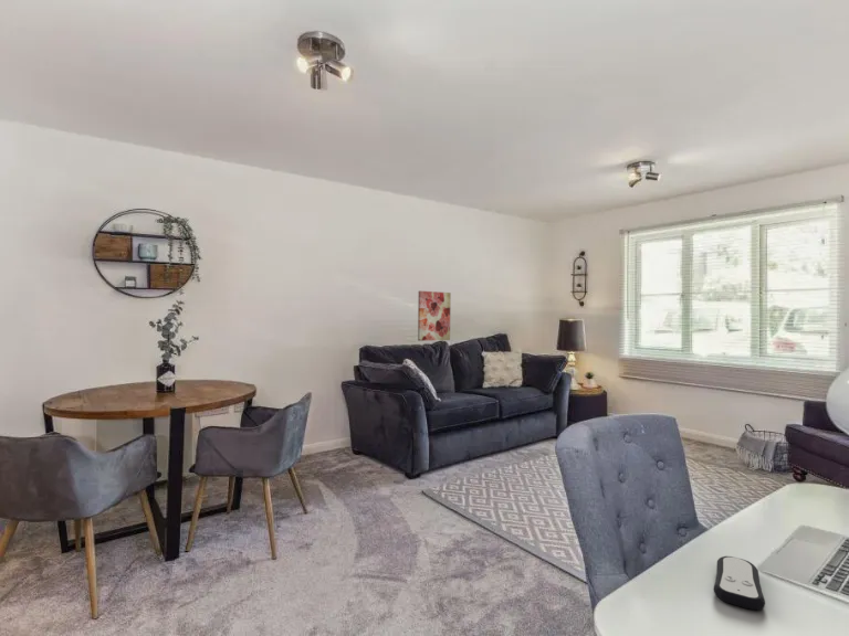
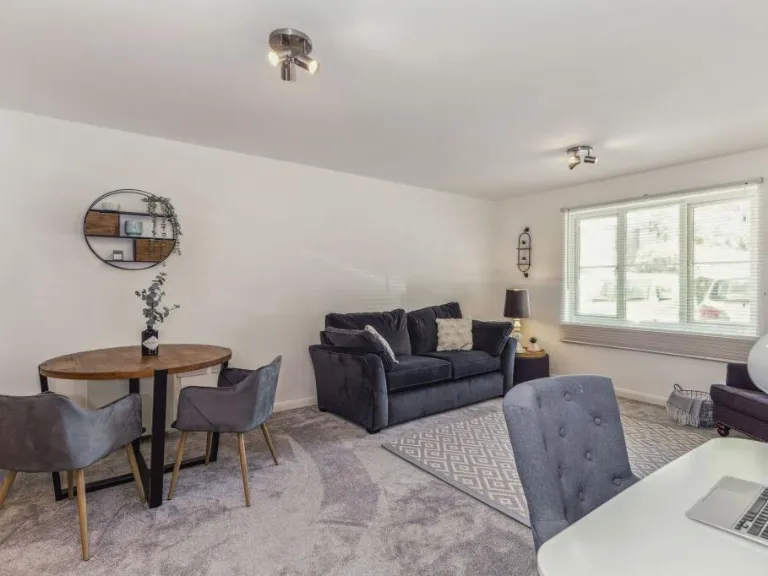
- remote control (737, 580)
- wall art (434, 316)
